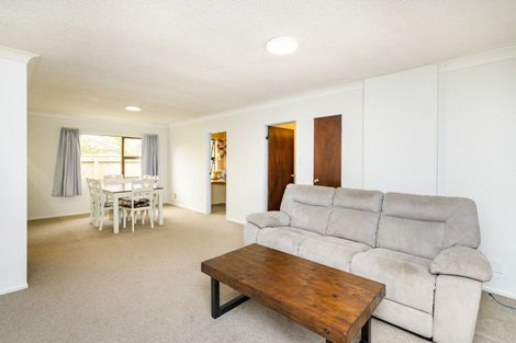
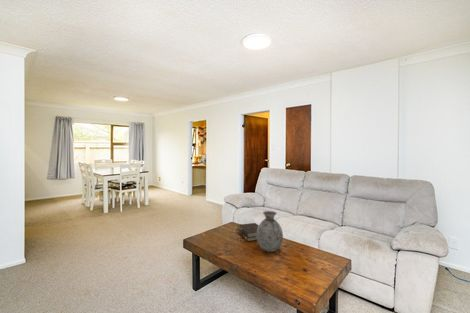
+ bible (251, 231)
+ vase (269, 231)
